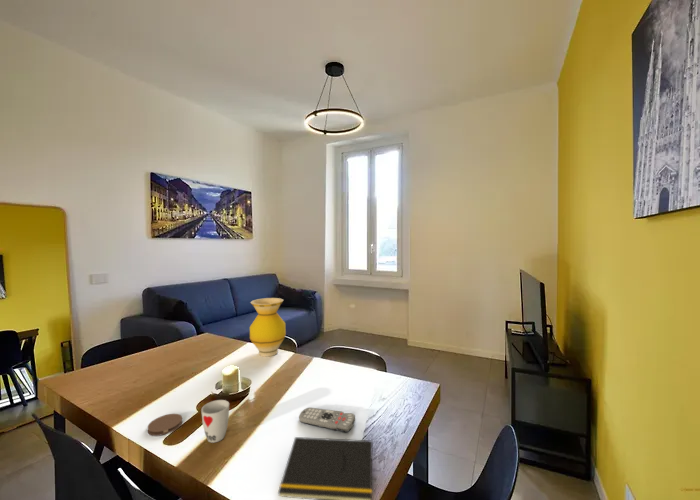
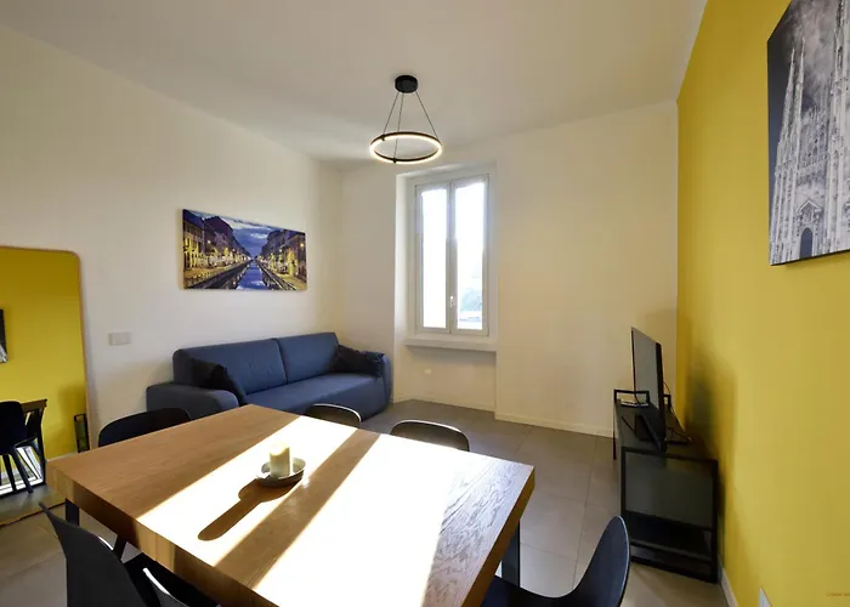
- cup (216, 421)
- vase (267, 327)
- remote control (326, 418)
- notepad (329, 466)
- coaster (165, 424)
